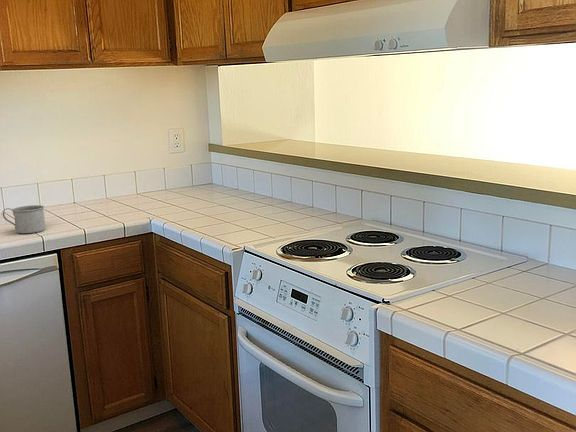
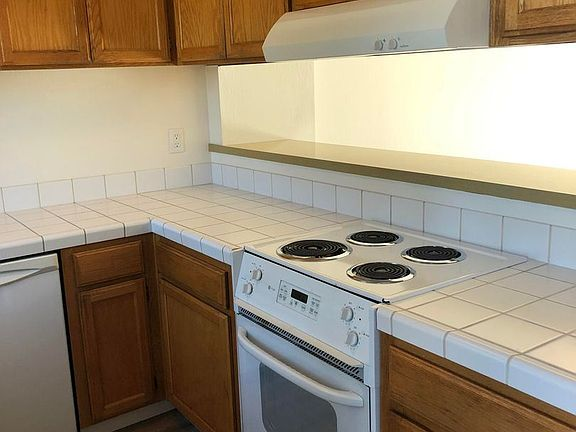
- mug (26, 219)
